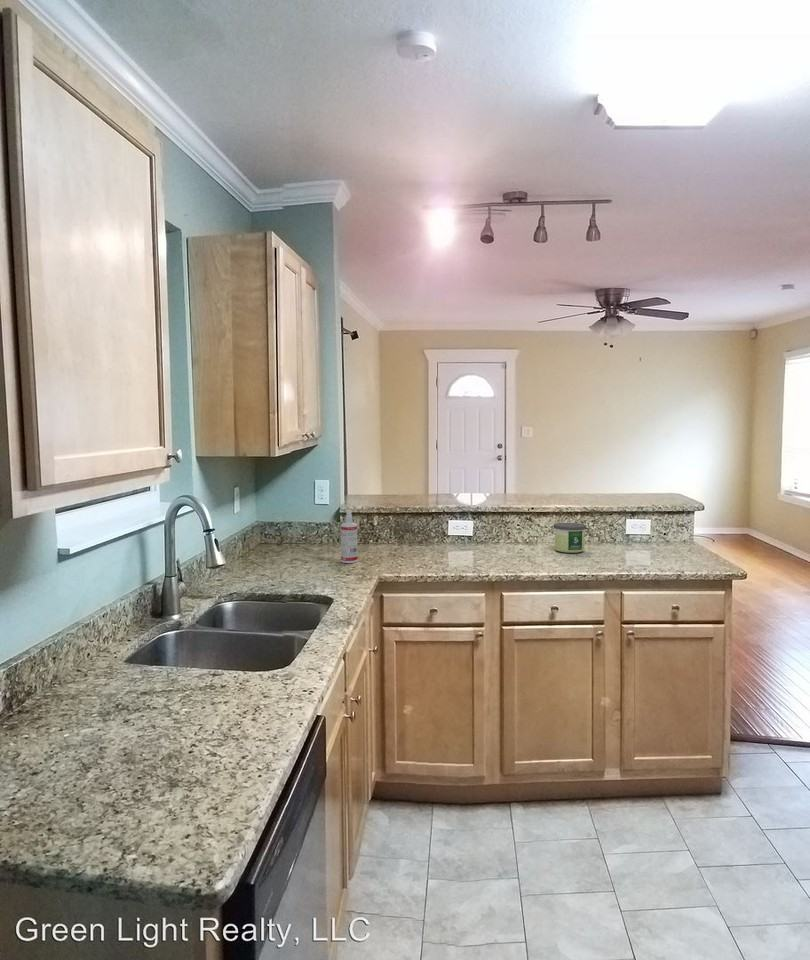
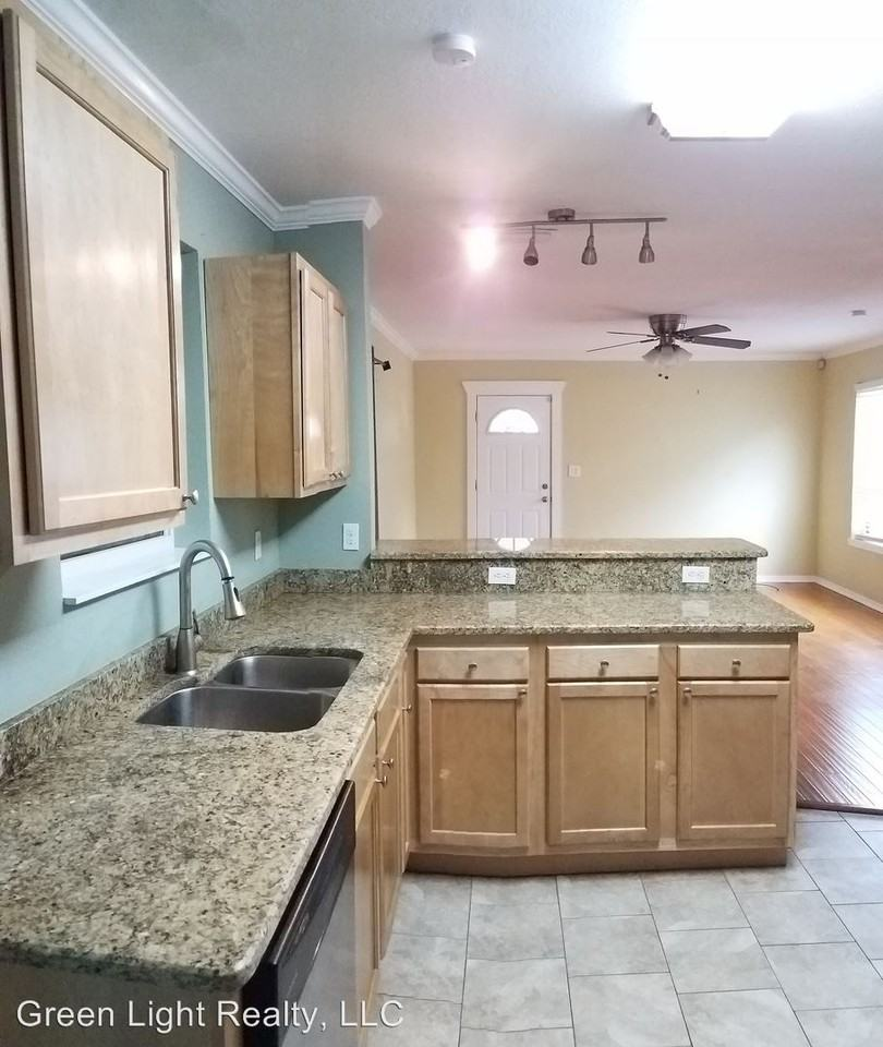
- spray bottle (349, 535)
- candle (569, 537)
